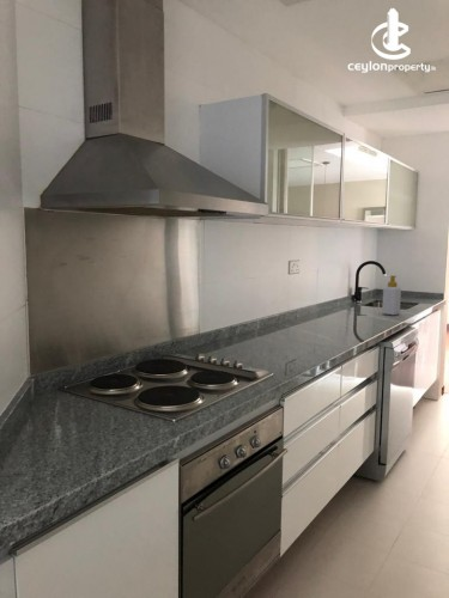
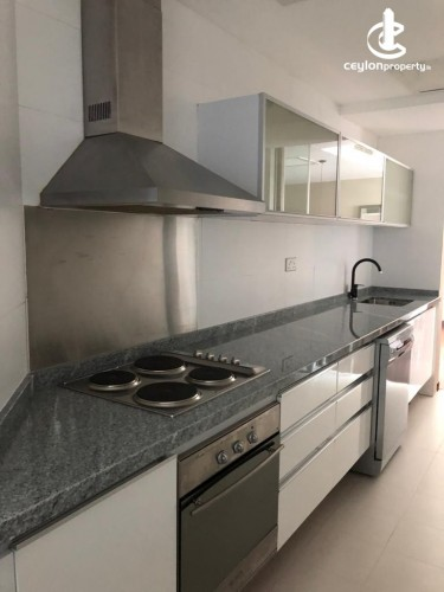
- soap bottle (392, 294)
